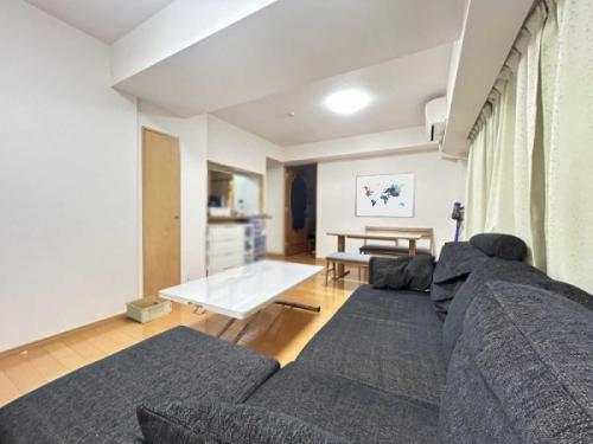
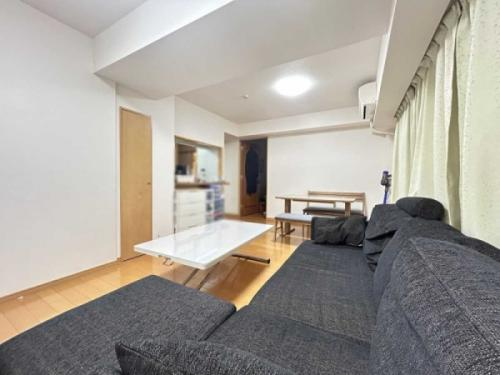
- wall art (383, 195)
- storage bin (148, 308)
